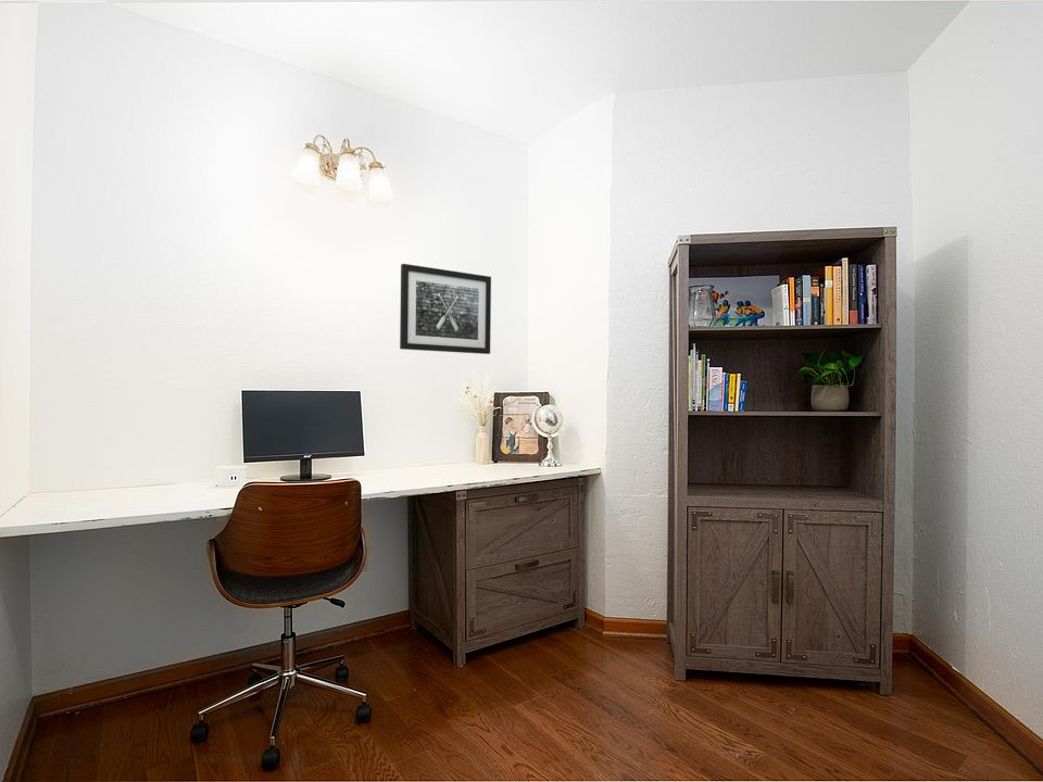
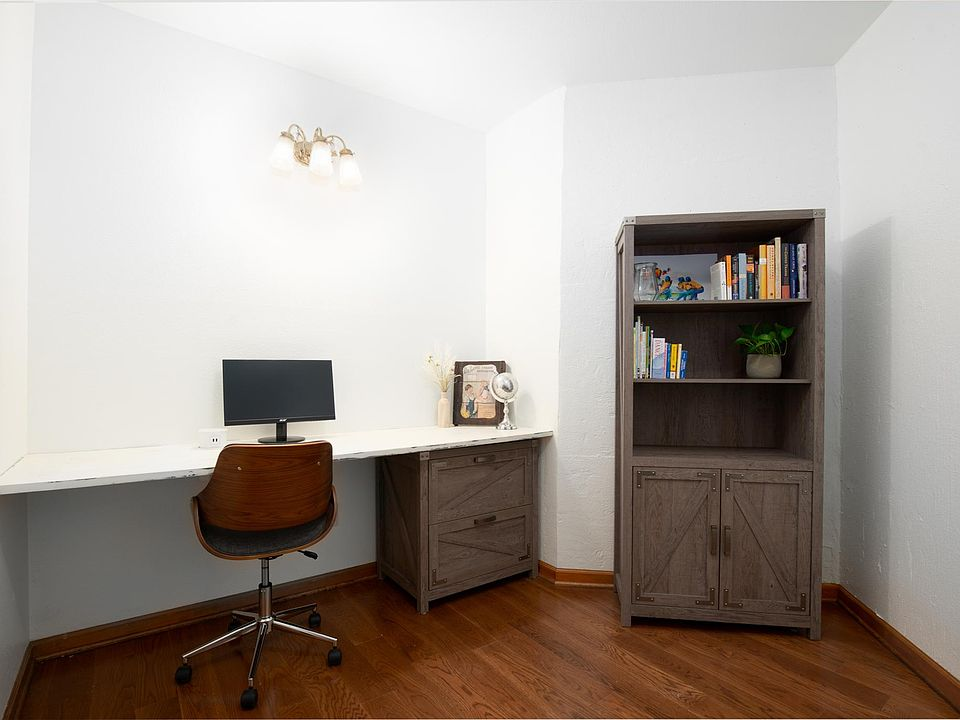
- wall art (448, 311)
